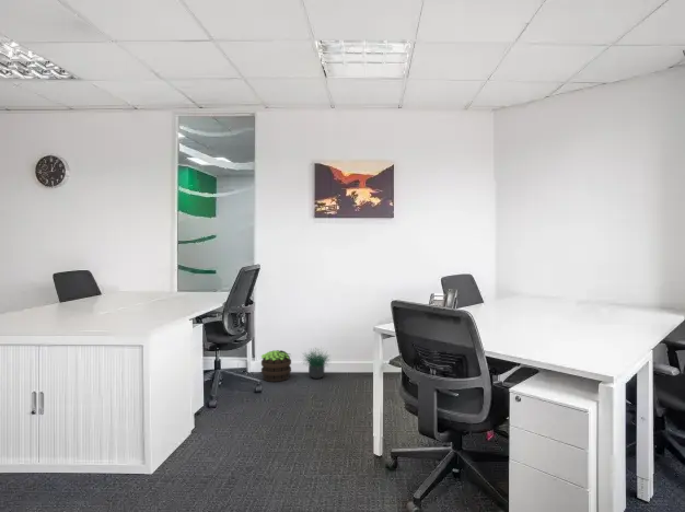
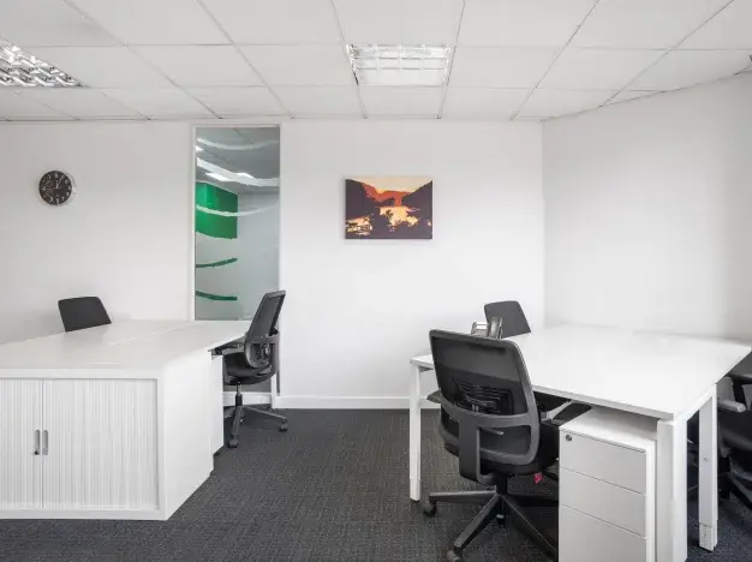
- potted plant (276, 363)
- potted plant (316, 359)
